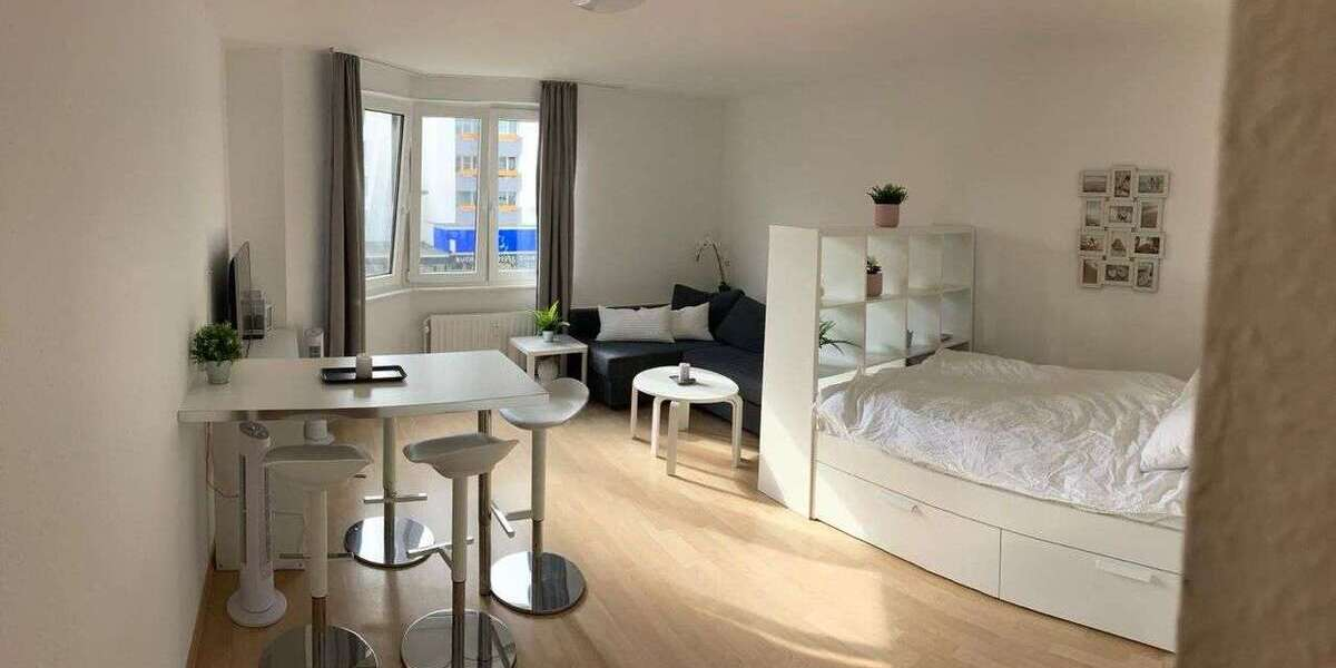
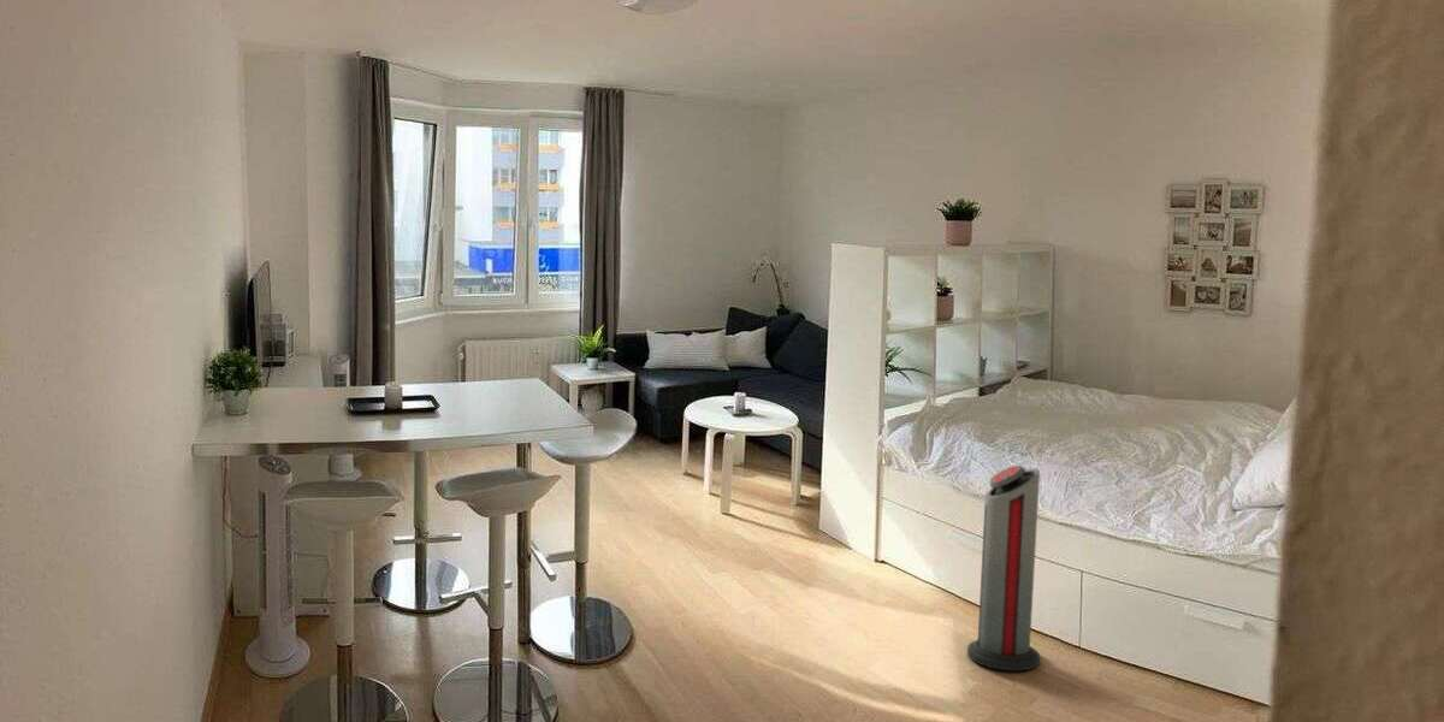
+ air purifier (1007, 562)
